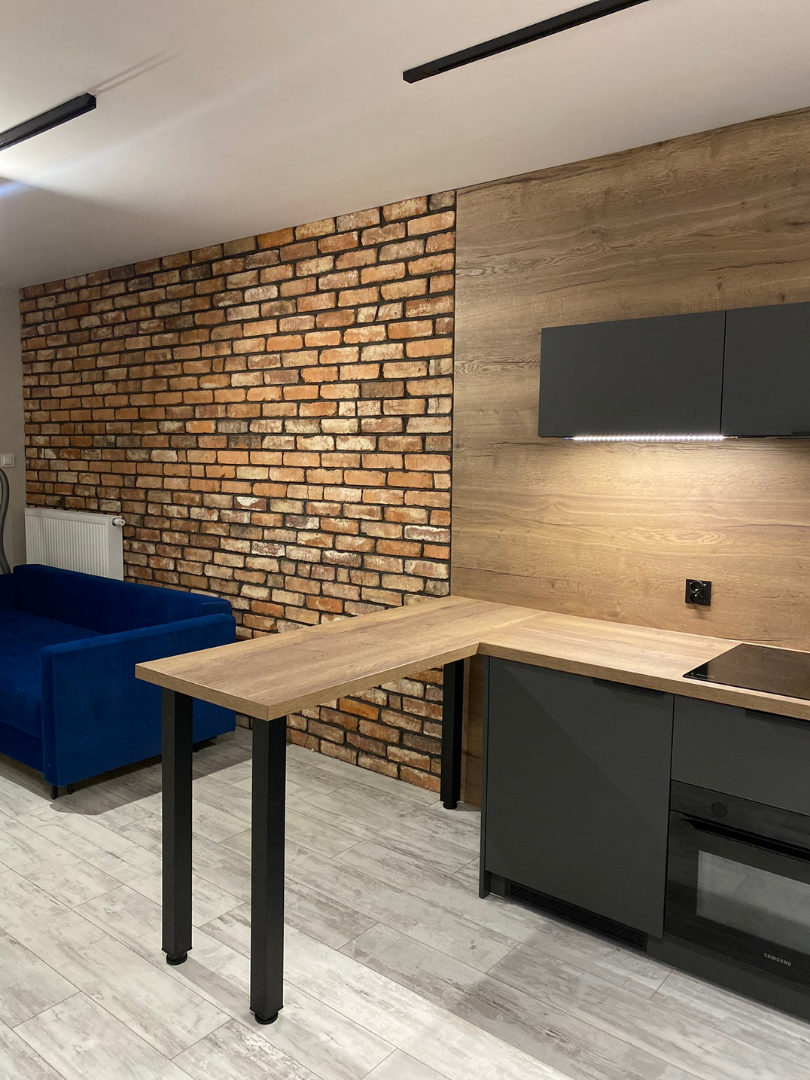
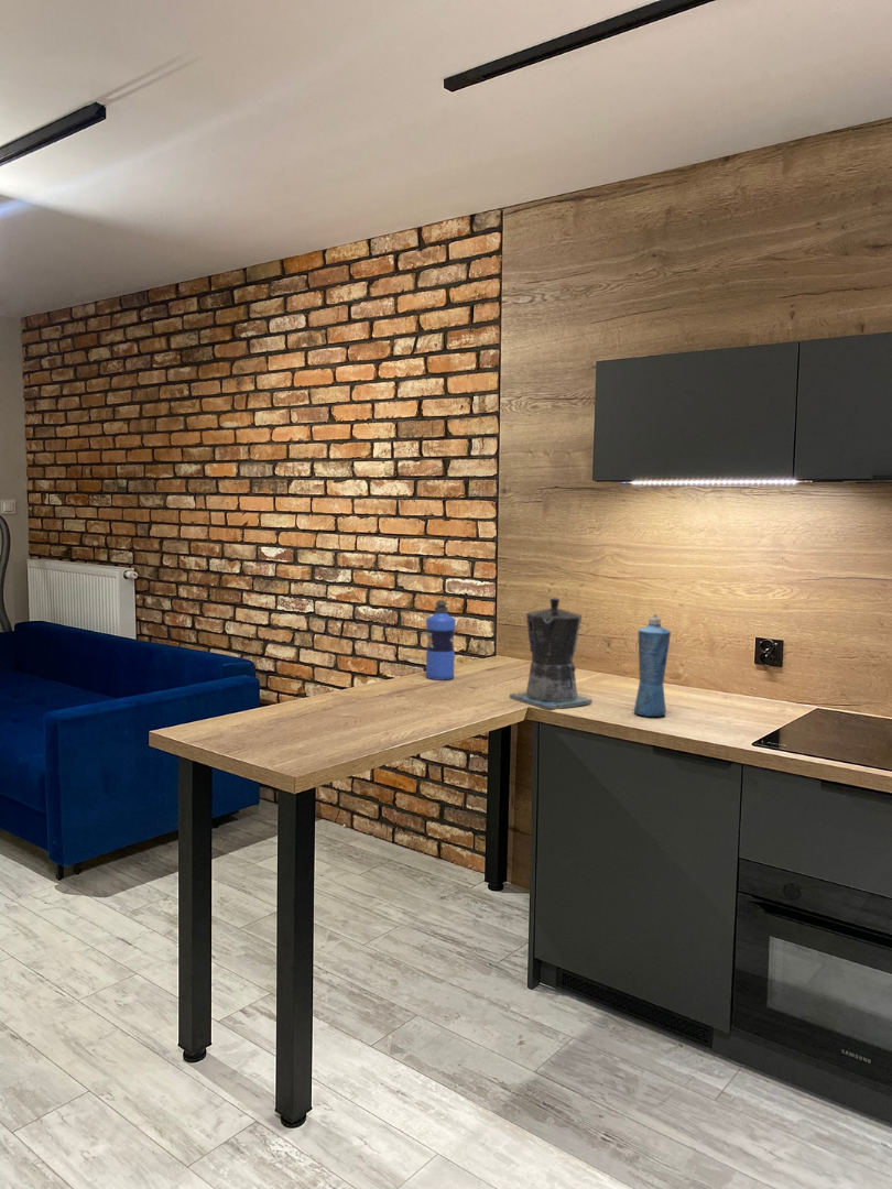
+ water bottle (440, 639)
+ squeeze bottle (652, 664)
+ coffee maker (552, 650)
